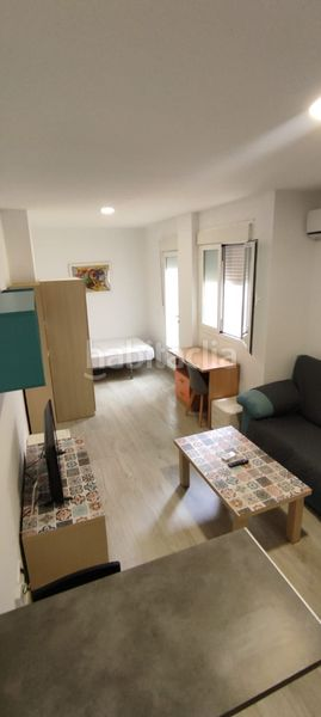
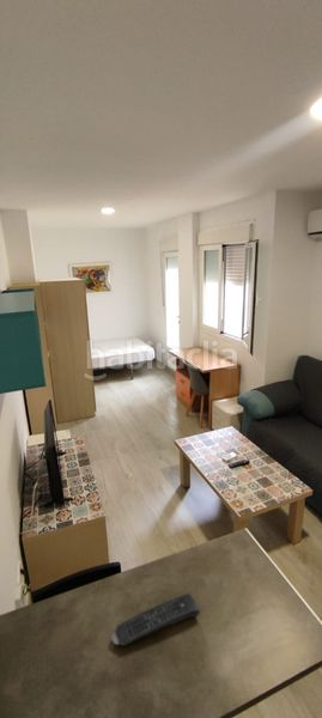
+ remote control (156, 620)
